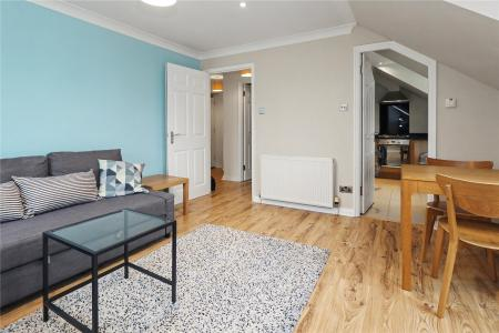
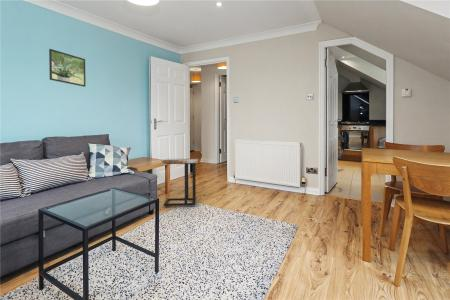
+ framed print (68, 68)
+ side table (185, 181)
